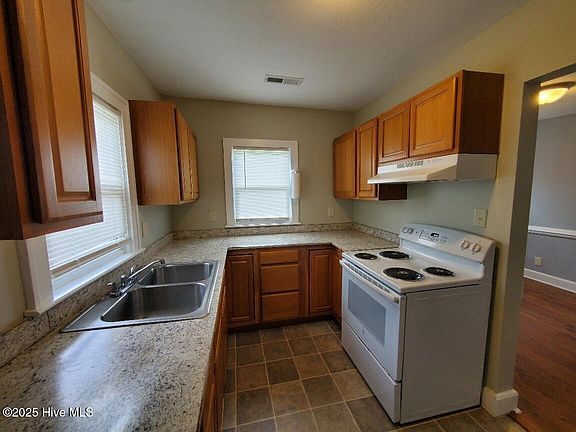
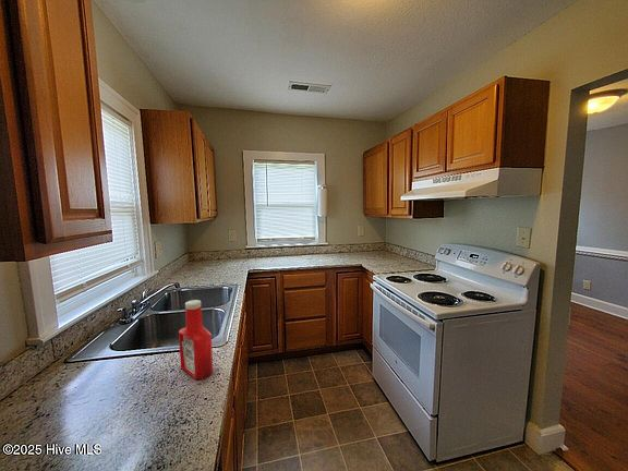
+ soap bottle (194, 336)
